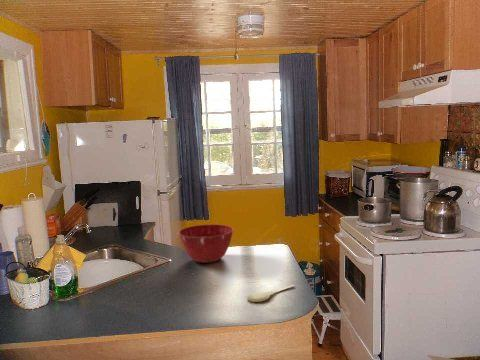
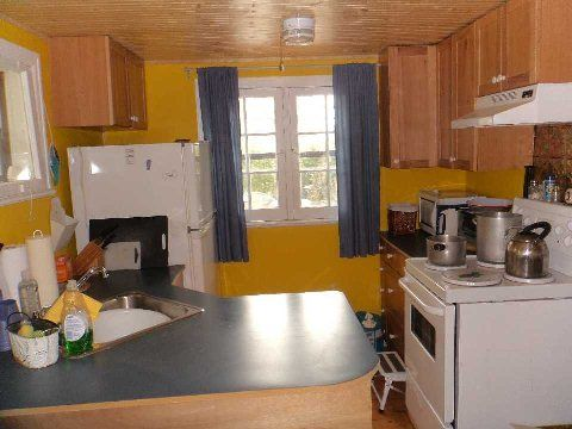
- mixing bowl (206, 244)
- spoon (272, 291)
